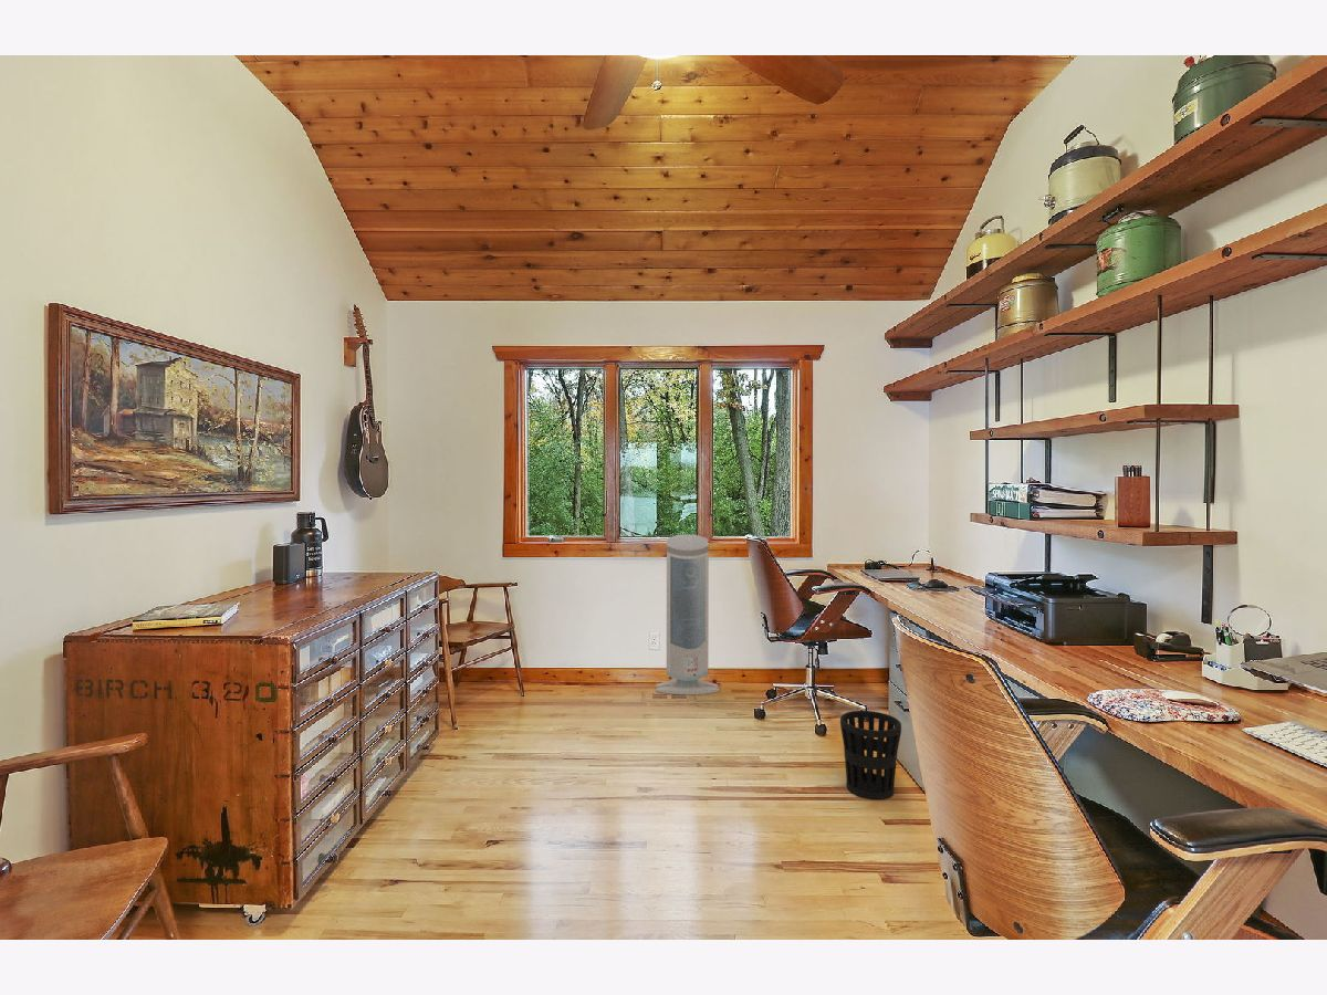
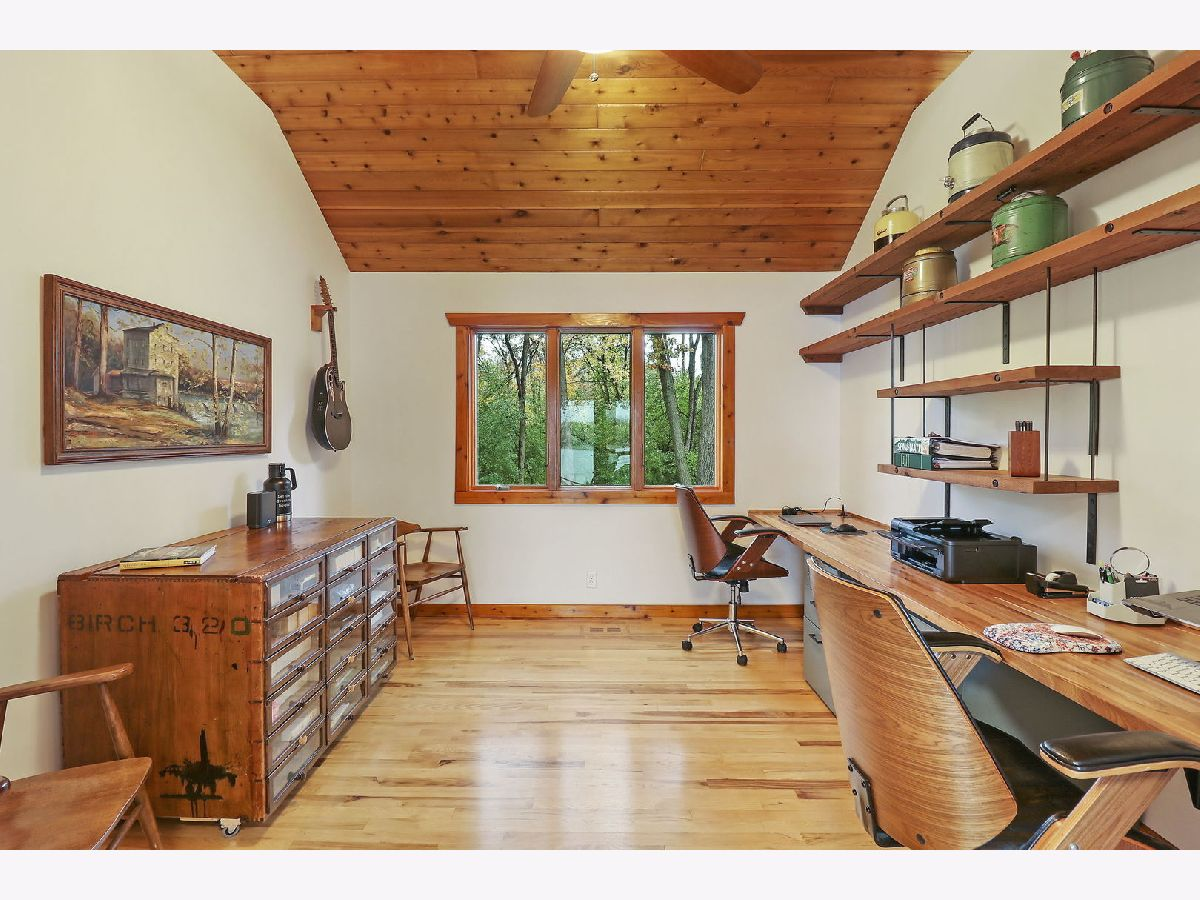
- air purifier (687, 611)
- wastebasket (869, 754)
